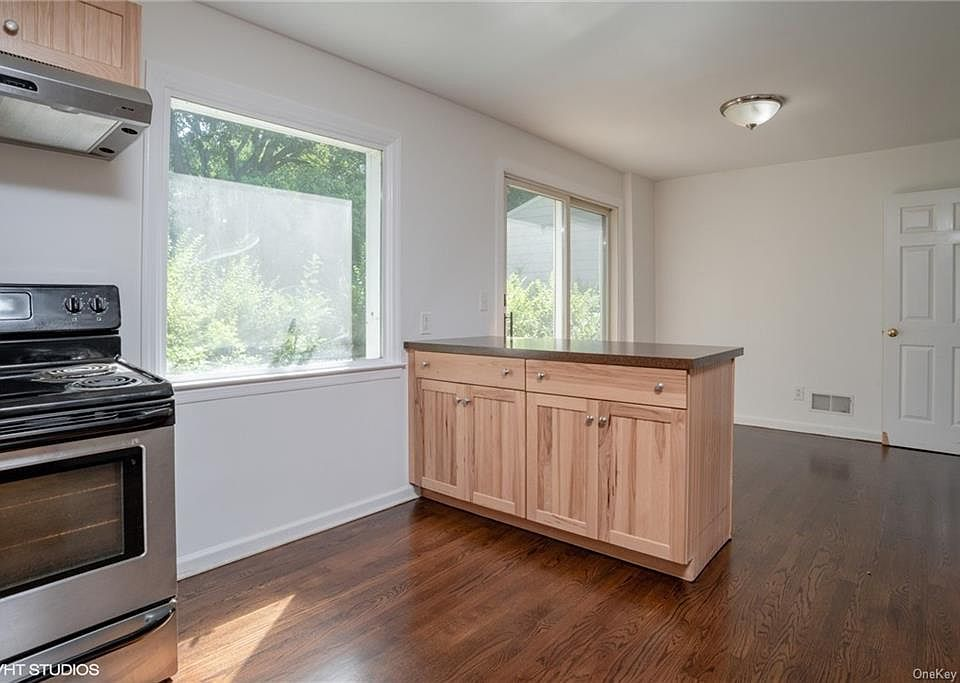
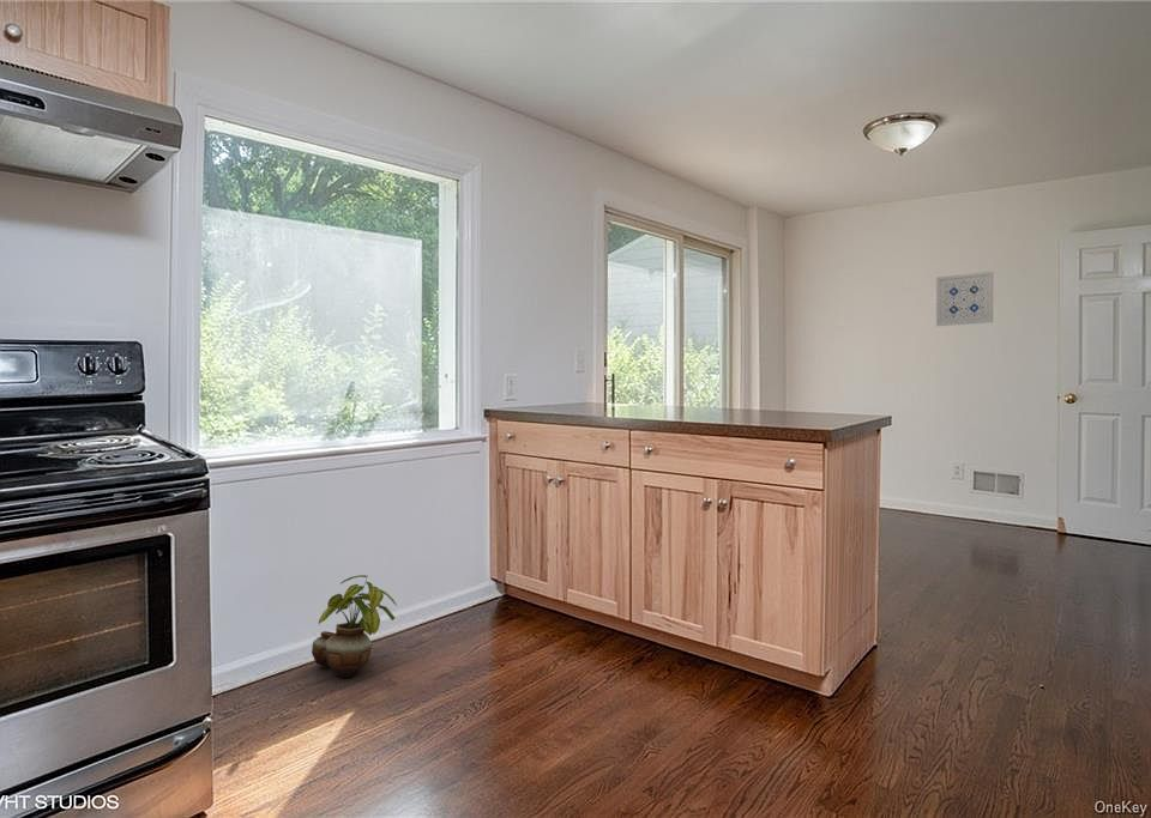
+ wall art (964, 299)
+ potted plant (354, 623)
